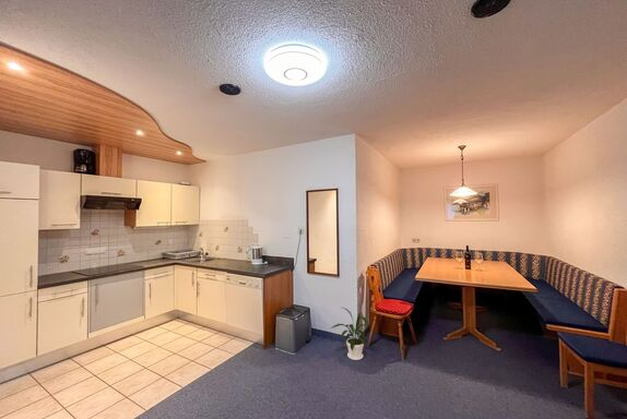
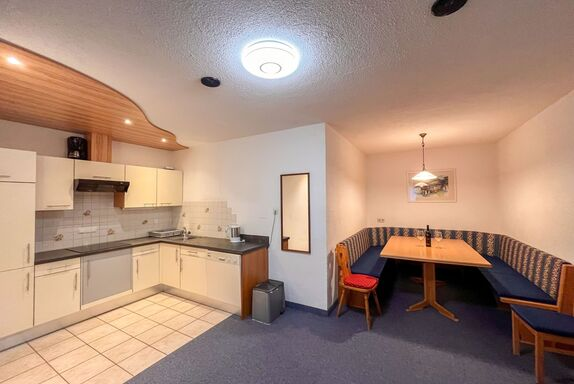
- house plant (353, 333)
